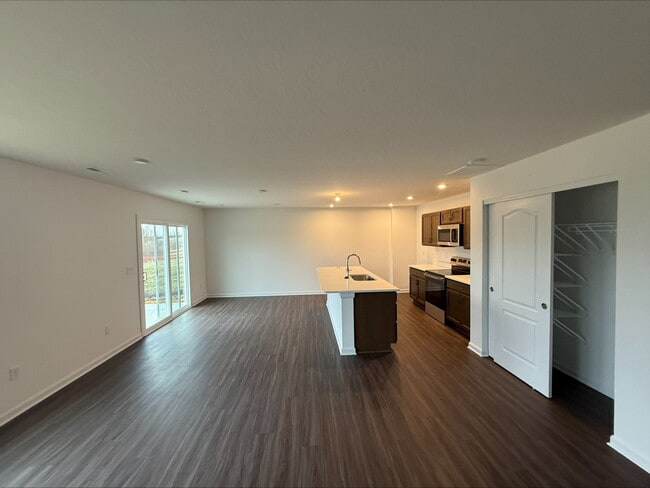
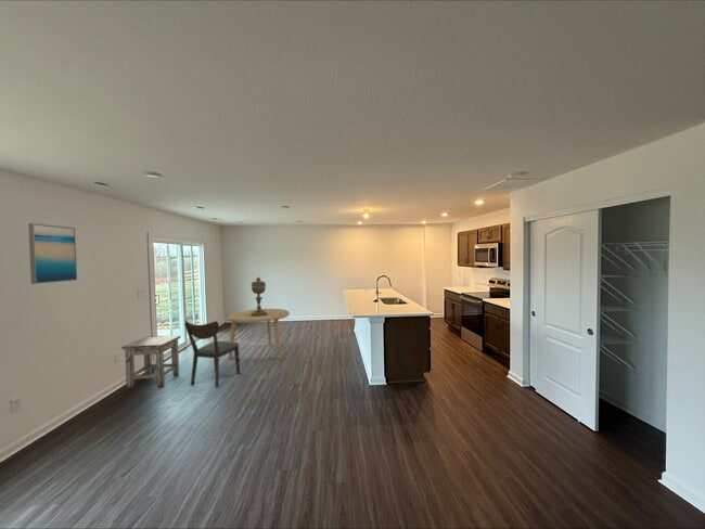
+ stool (151, 361)
+ chair (213, 348)
+ wall art (54, 254)
+ dining table (268, 333)
+ decorative urn (258, 295)
